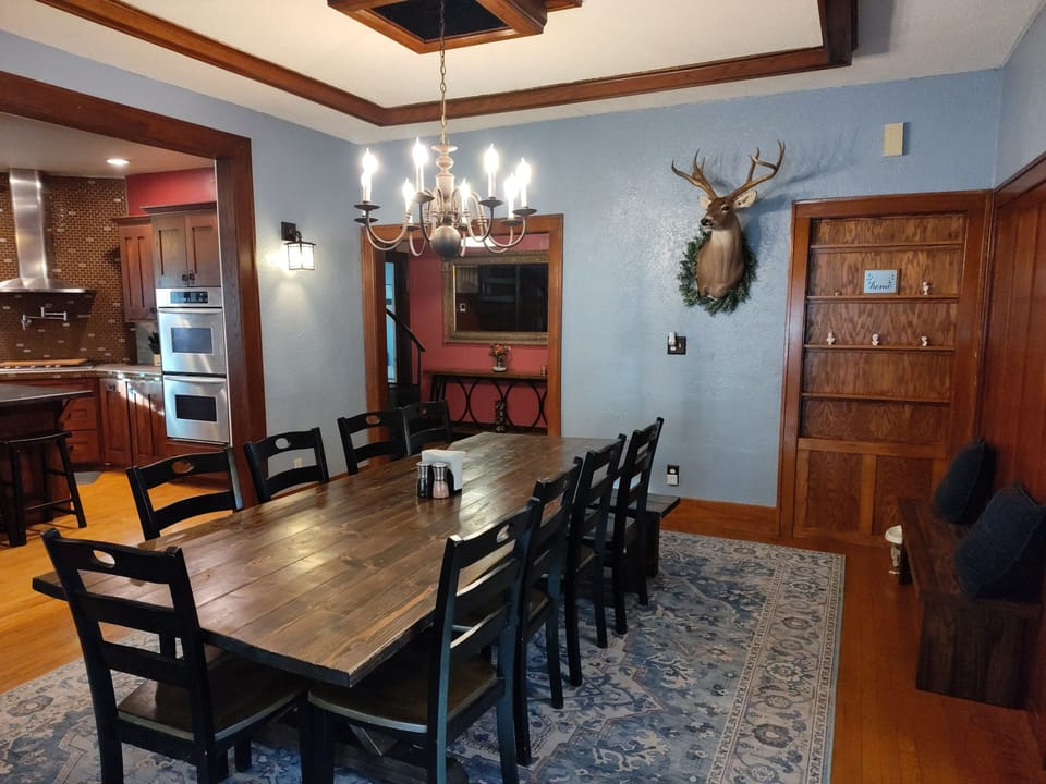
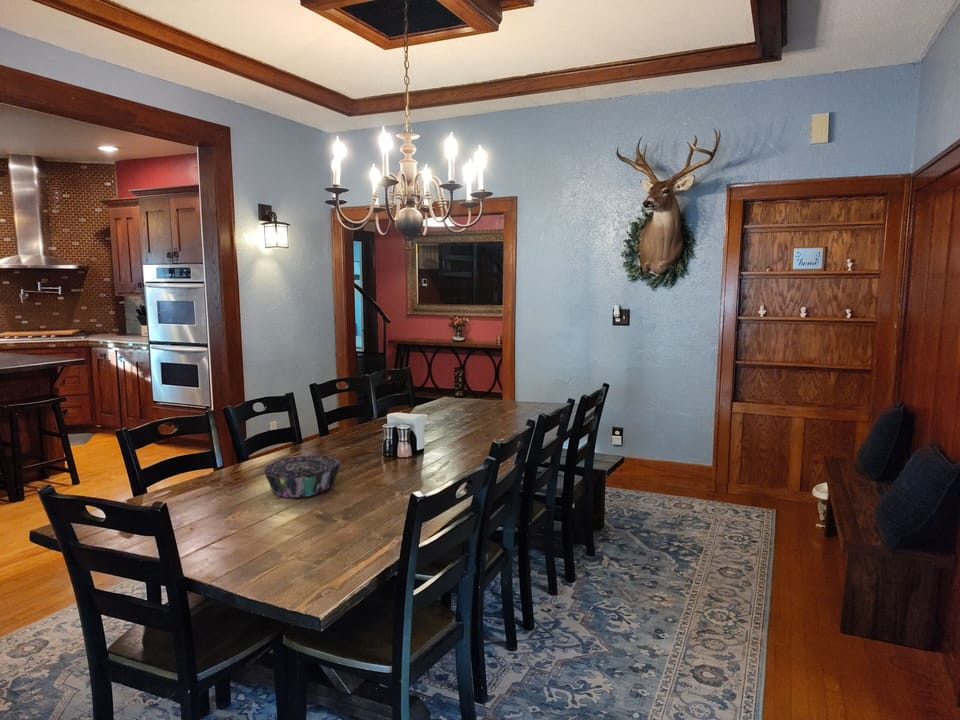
+ decorative bowl (303, 476)
